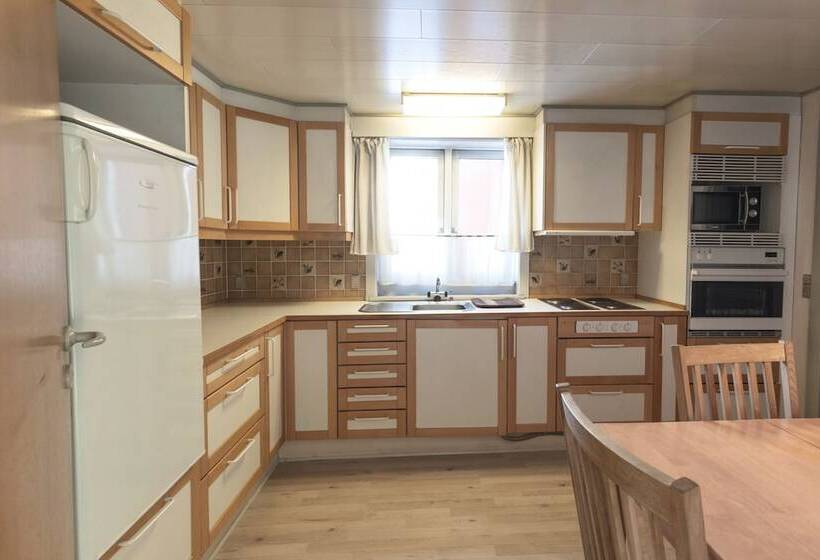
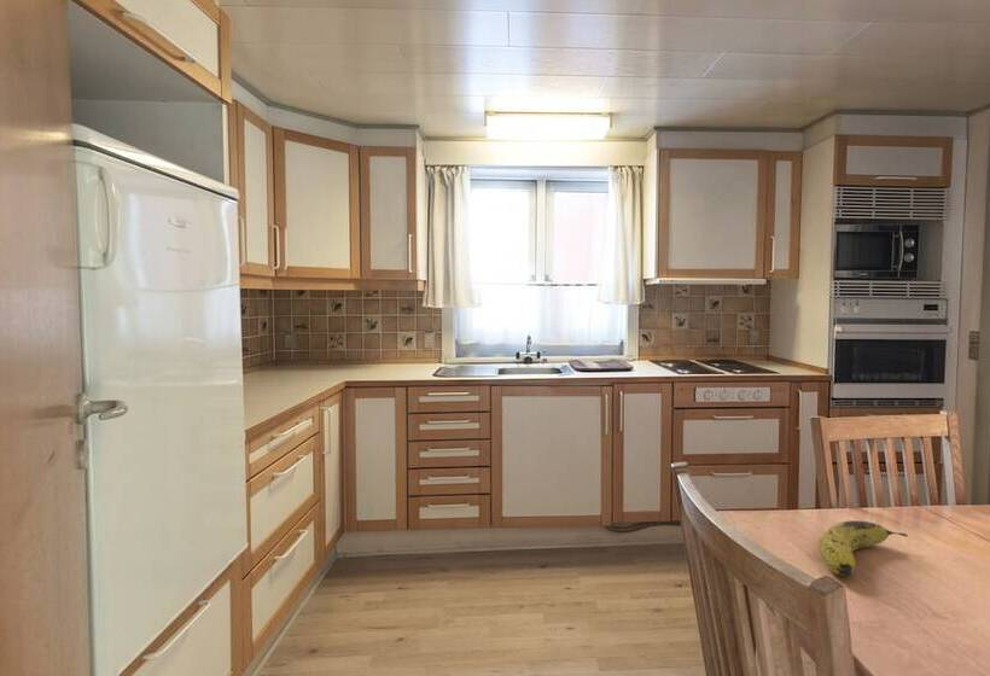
+ fruit (866, 546)
